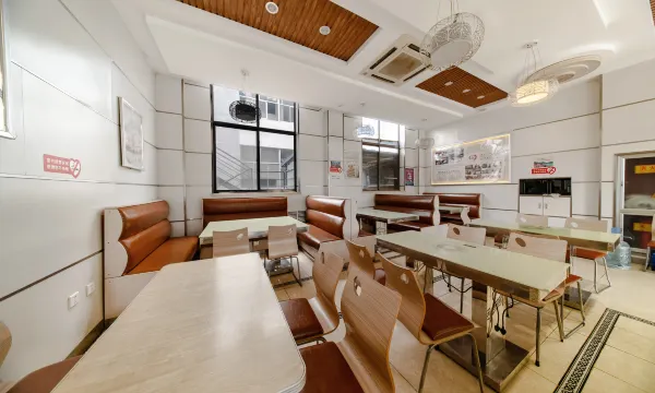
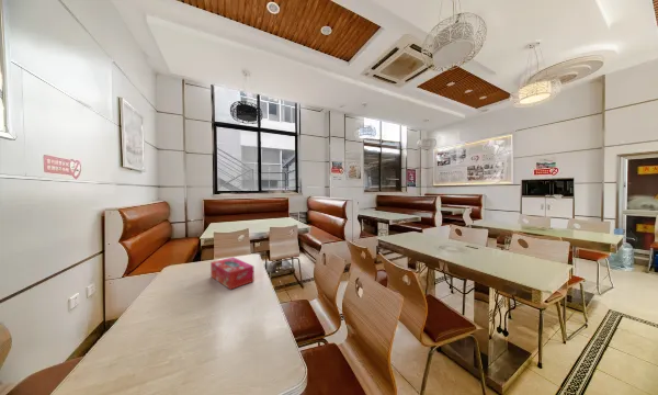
+ tissue box (231, 271)
